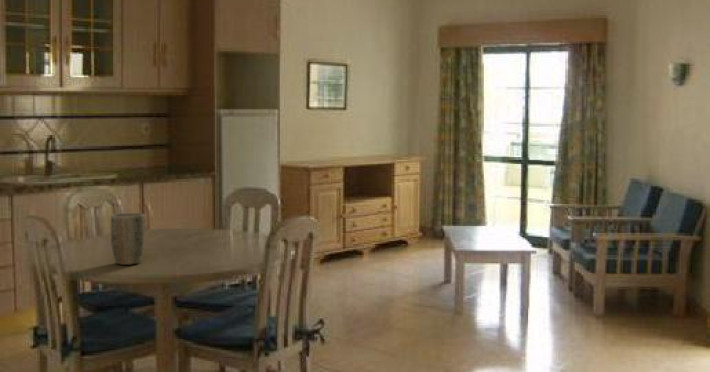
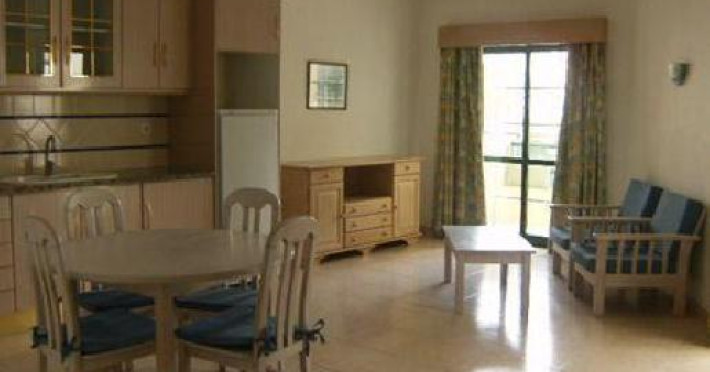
- plant pot (128, 238)
